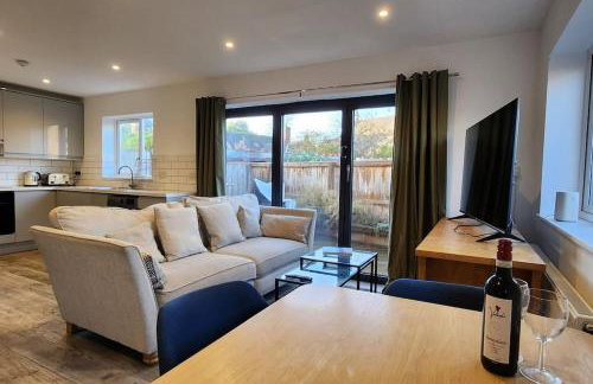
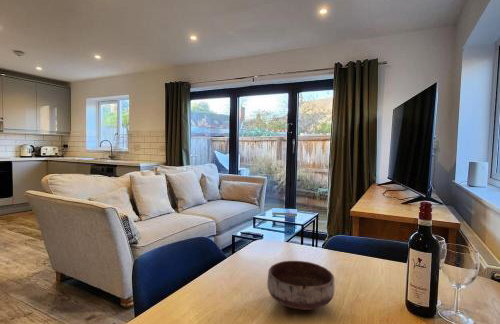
+ bowl (300, 287)
